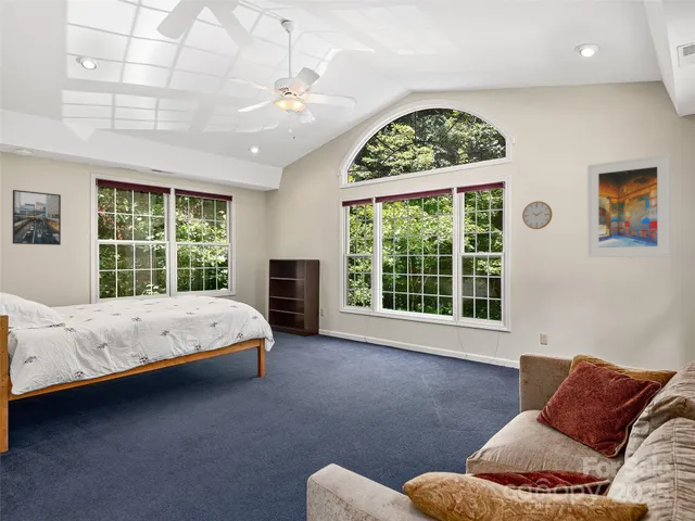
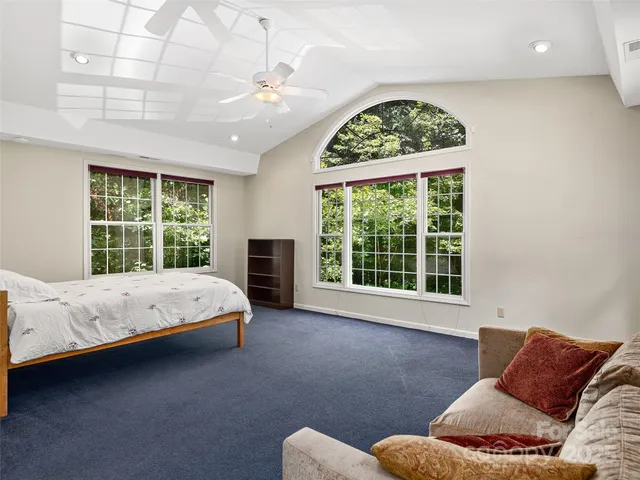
- wall clock (536, 215)
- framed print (37, 218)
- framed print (627, 208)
